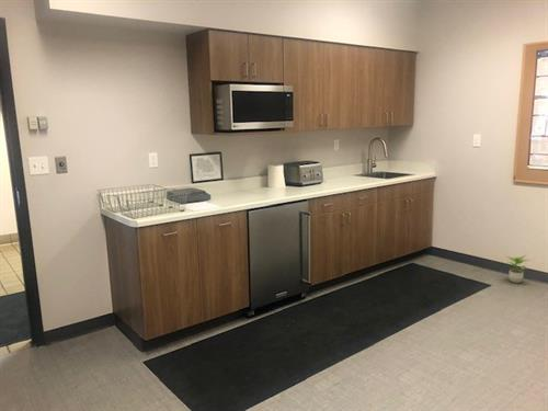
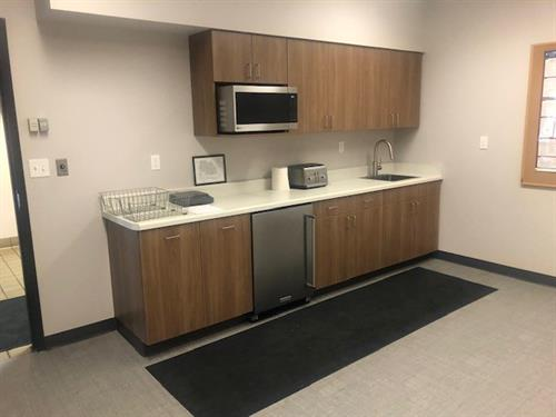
- potted plant (517, 266)
